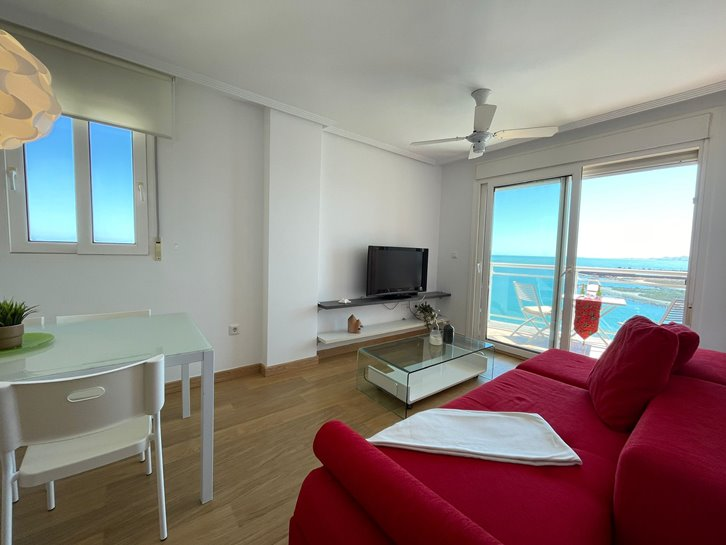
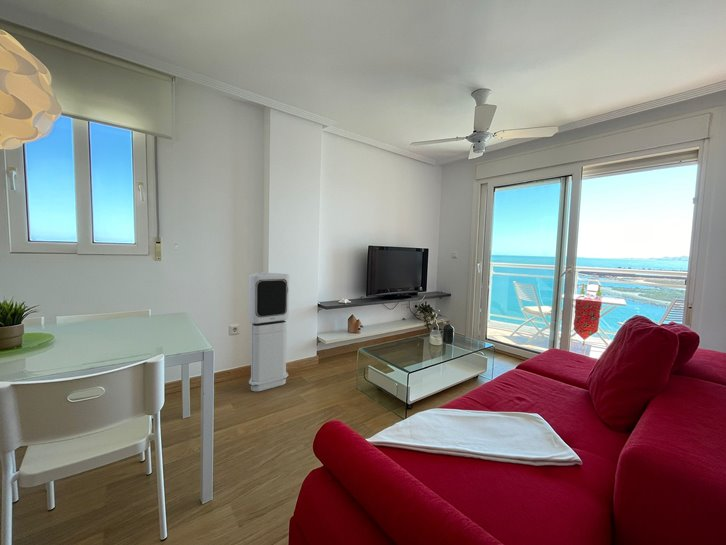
+ air purifier (265, 328)
